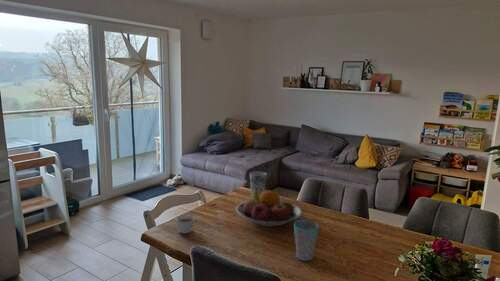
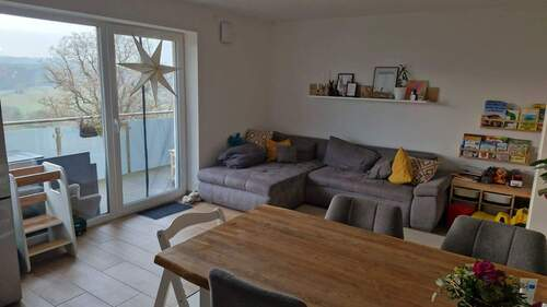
- cup (257, 184)
- cup (305, 240)
- candle (185, 224)
- fruit bowl (269, 207)
